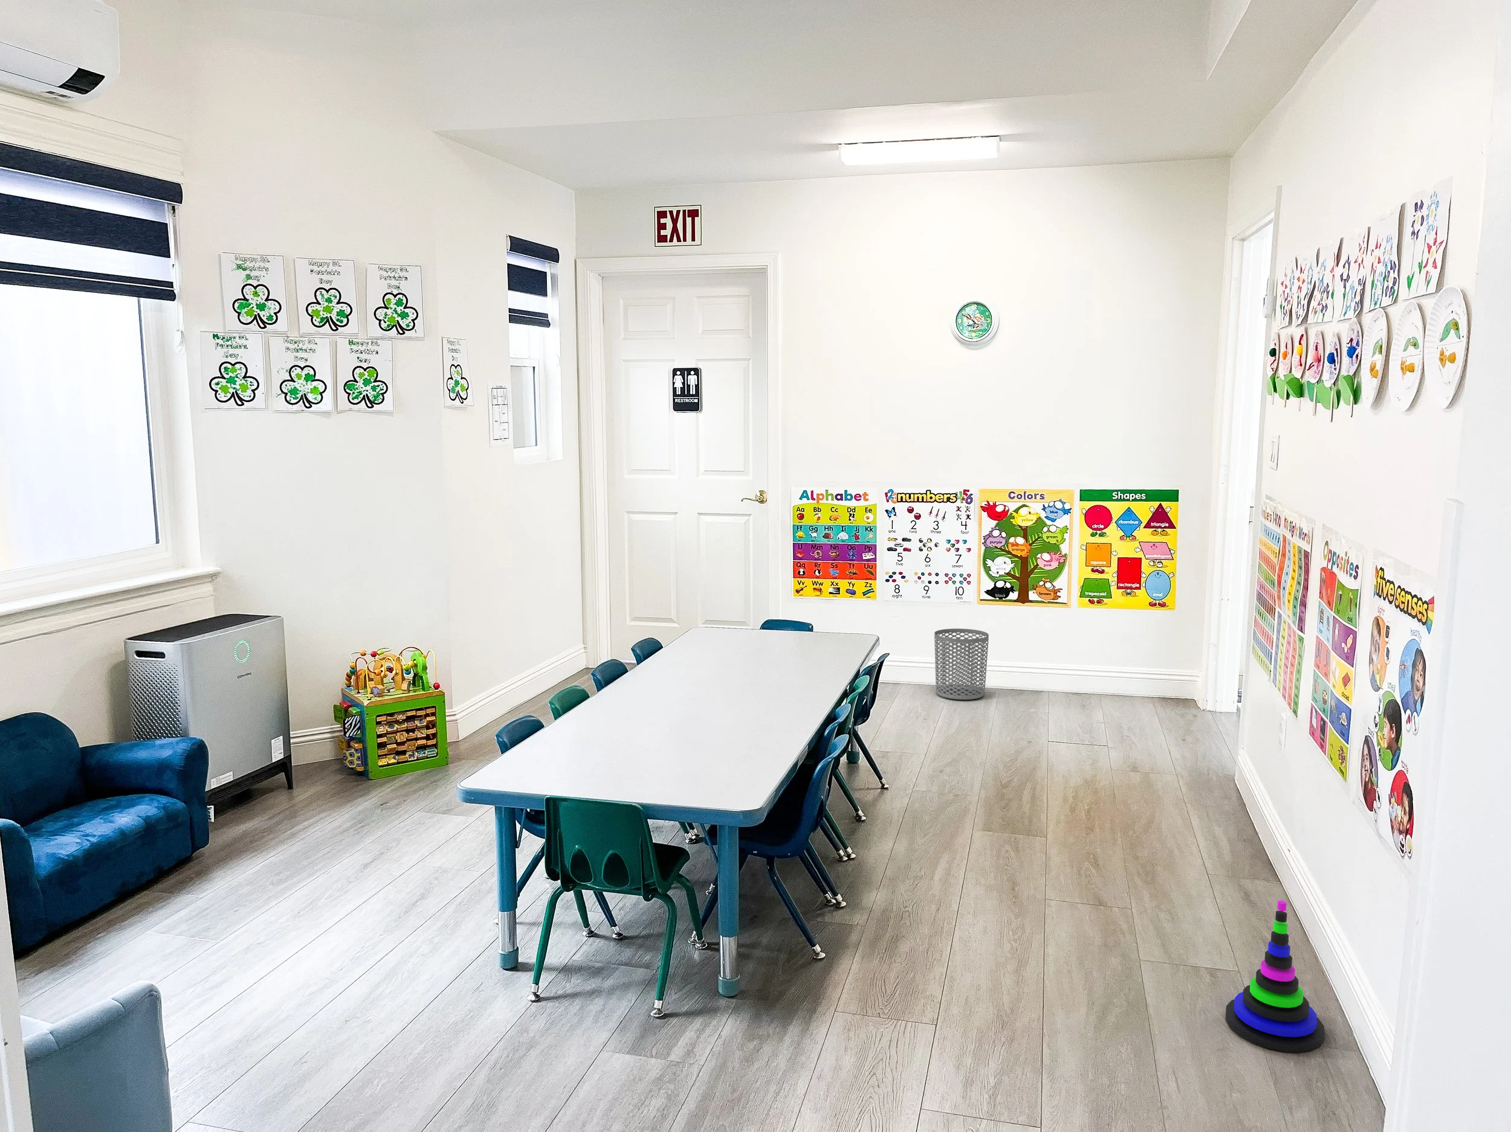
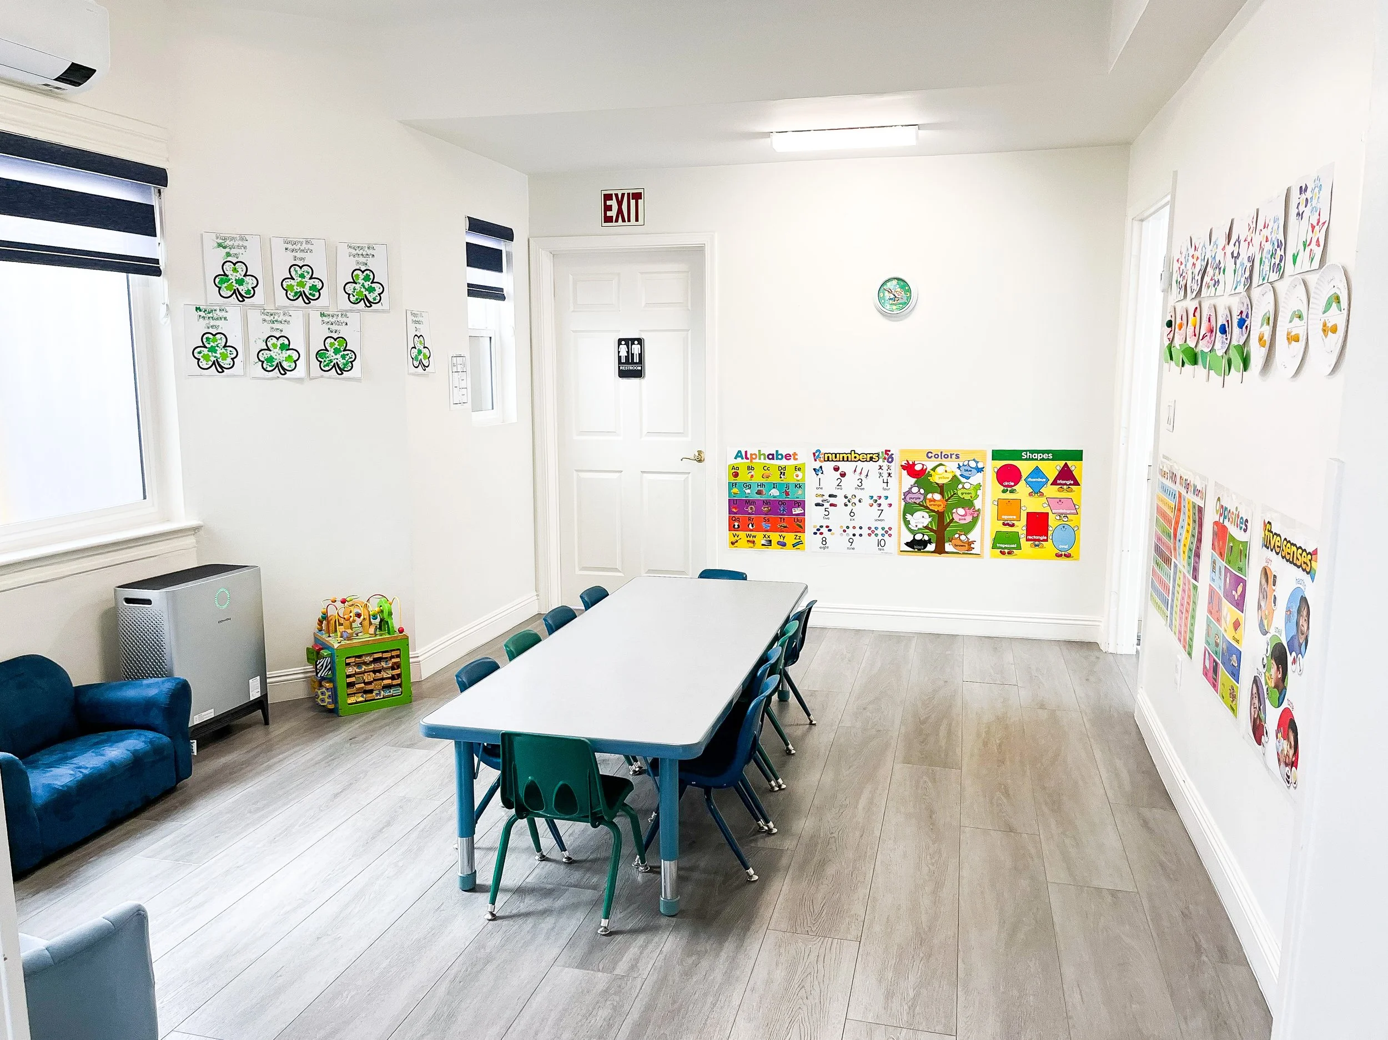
- waste bin (960, 665)
- stacking toy (1278, 964)
